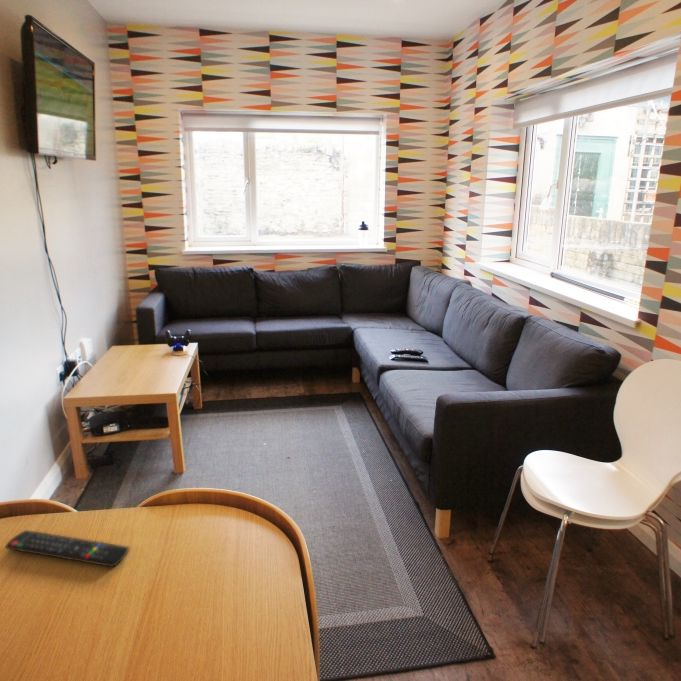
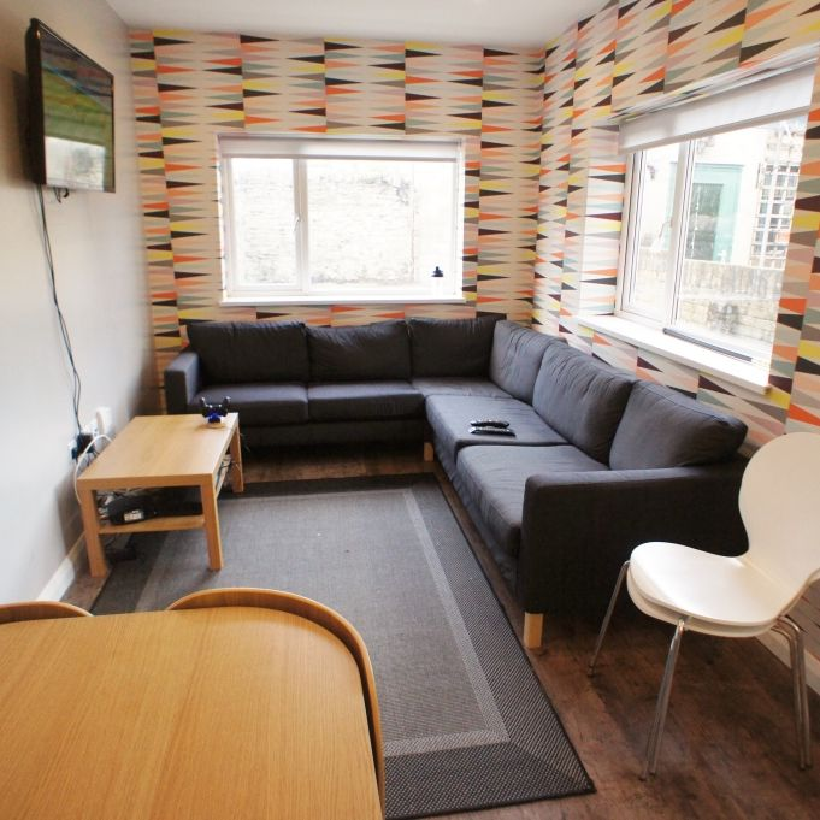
- remote control (66, 549)
